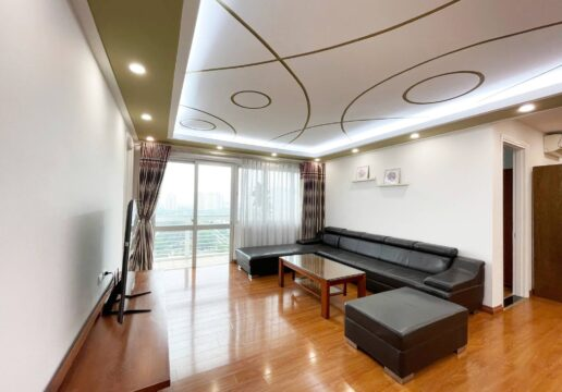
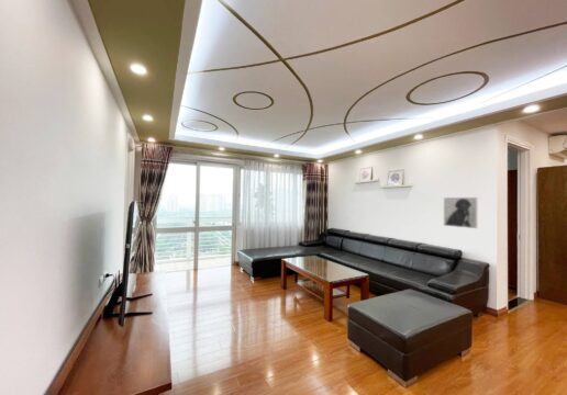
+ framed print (459, 212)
